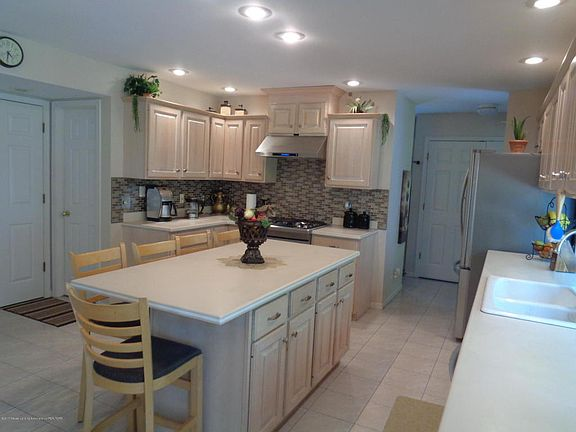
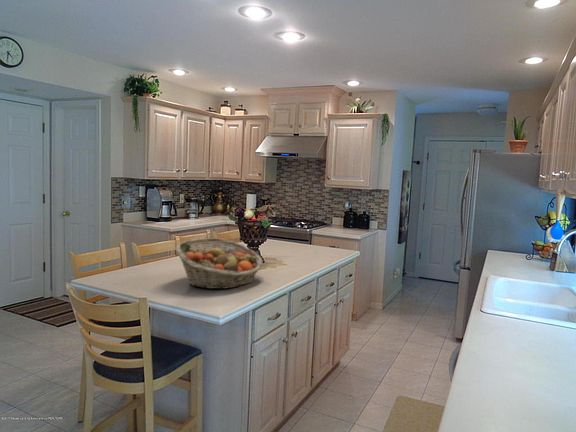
+ fruit basket (220, 261)
